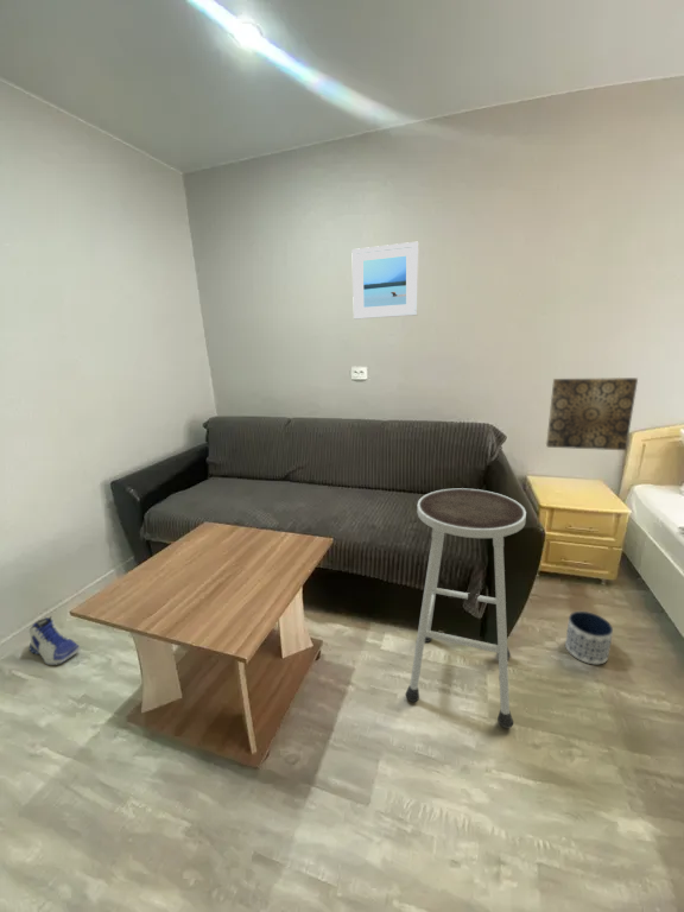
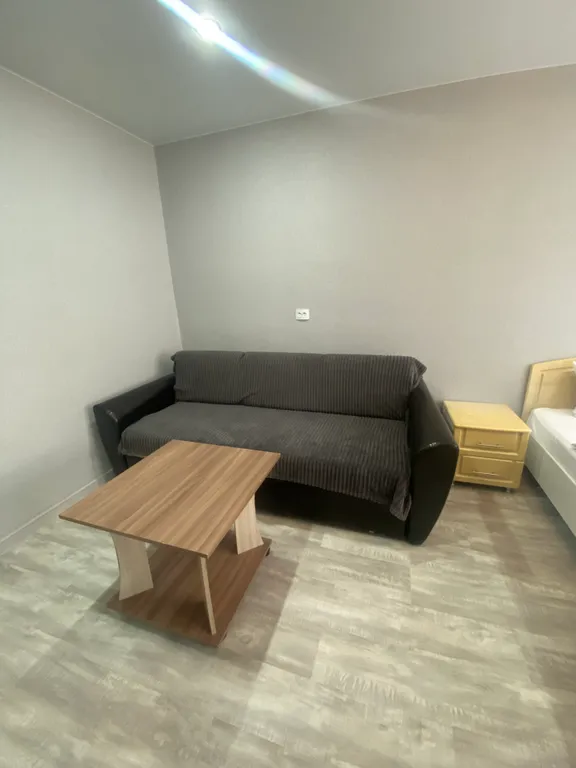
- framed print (384, 281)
- sneaker (48, 638)
- wall art (589, 413)
- stool (464, 596)
- planter (588, 636)
